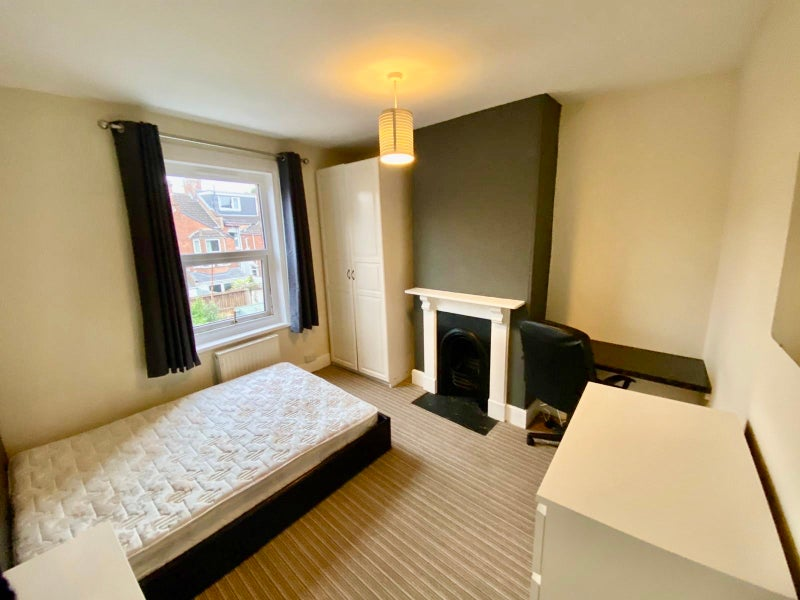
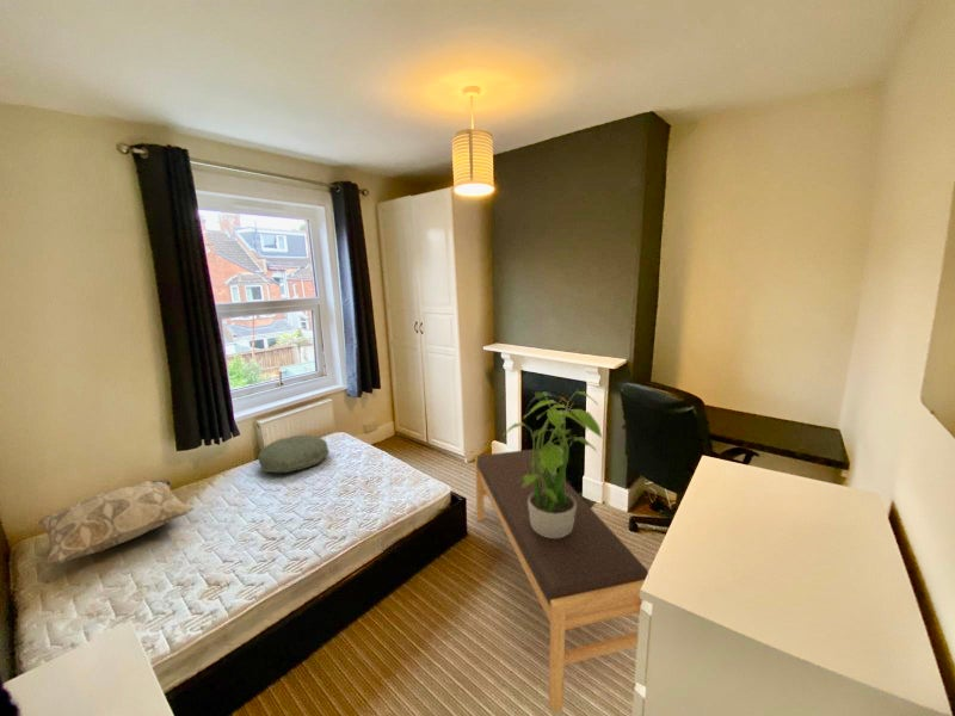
+ pillow (292, 452)
+ potted plant (562, 463)
+ bench (540, 539)
+ decorative pillow (117, 514)
